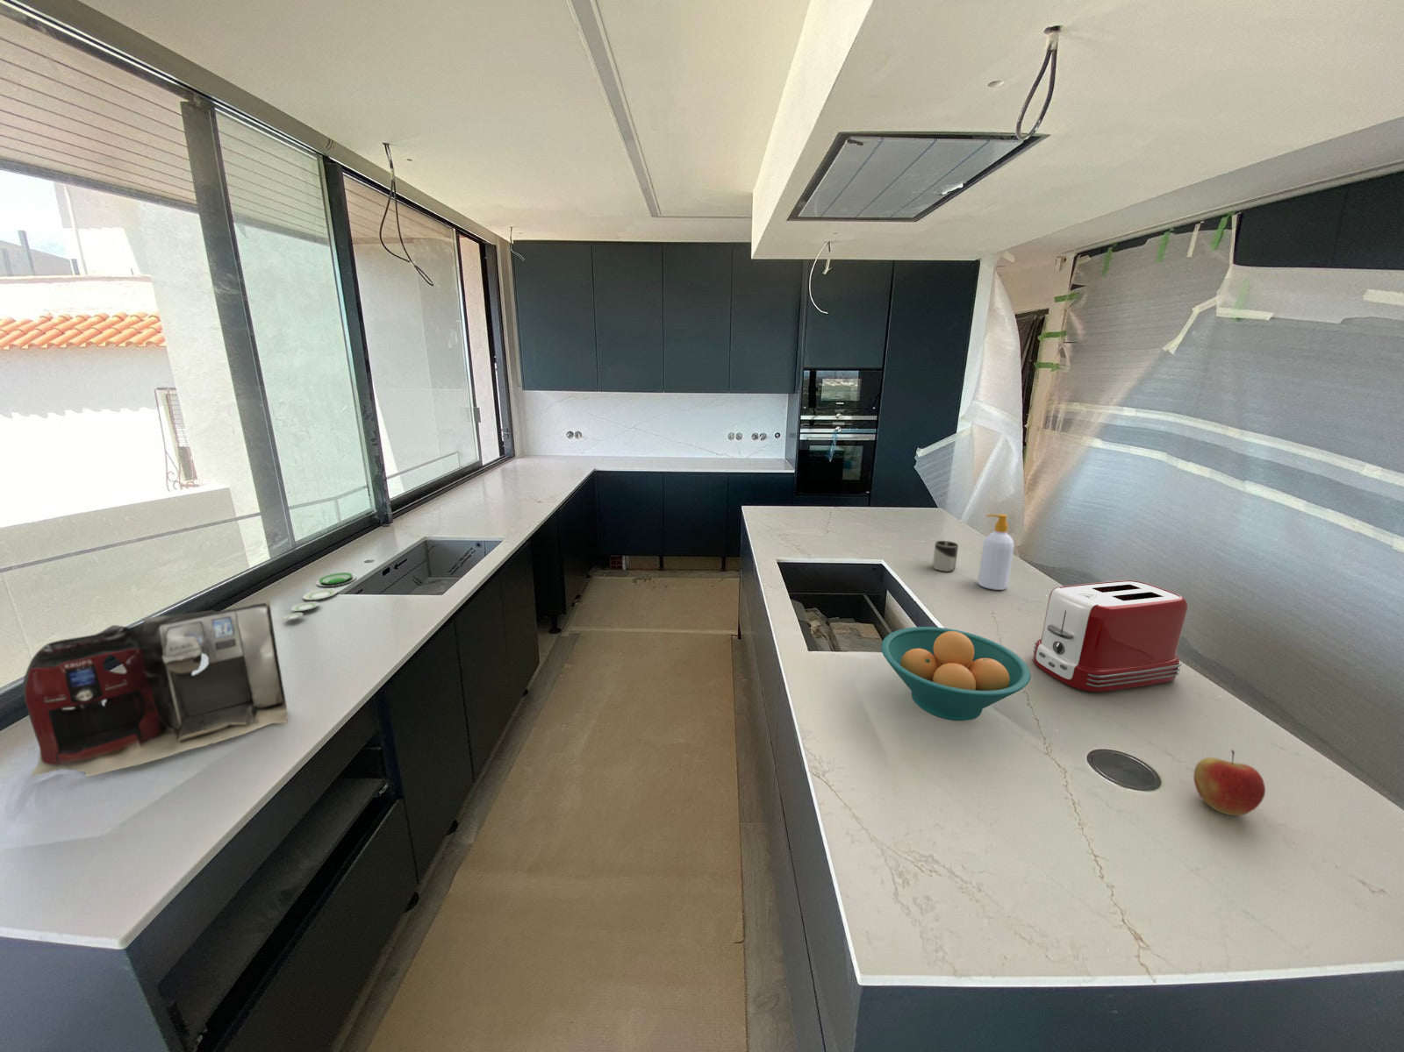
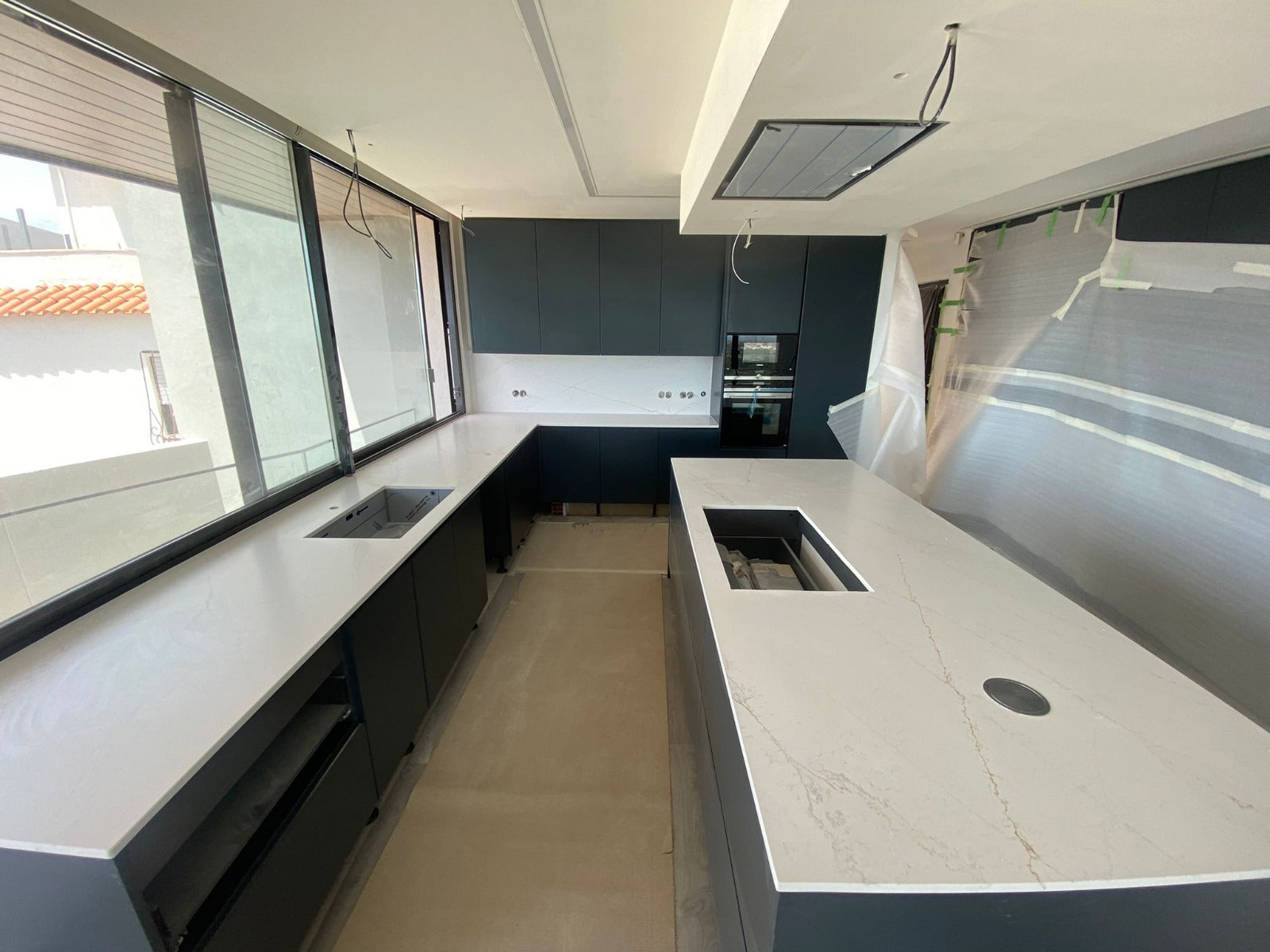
- plate (318, 593)
- cup (946, 555)
- toaster (1110, 630)
- soap bottle (996, 550)
- coffee maker (177, 677)
- apple (1228, 781)
- fruit bowl (951, 669)
